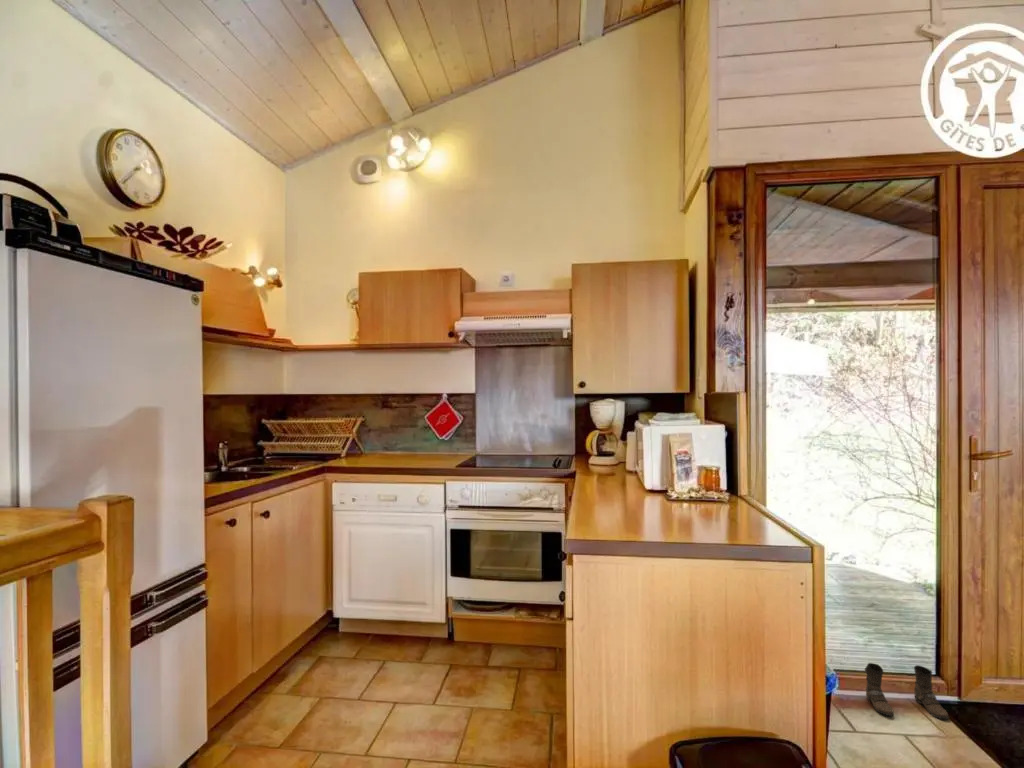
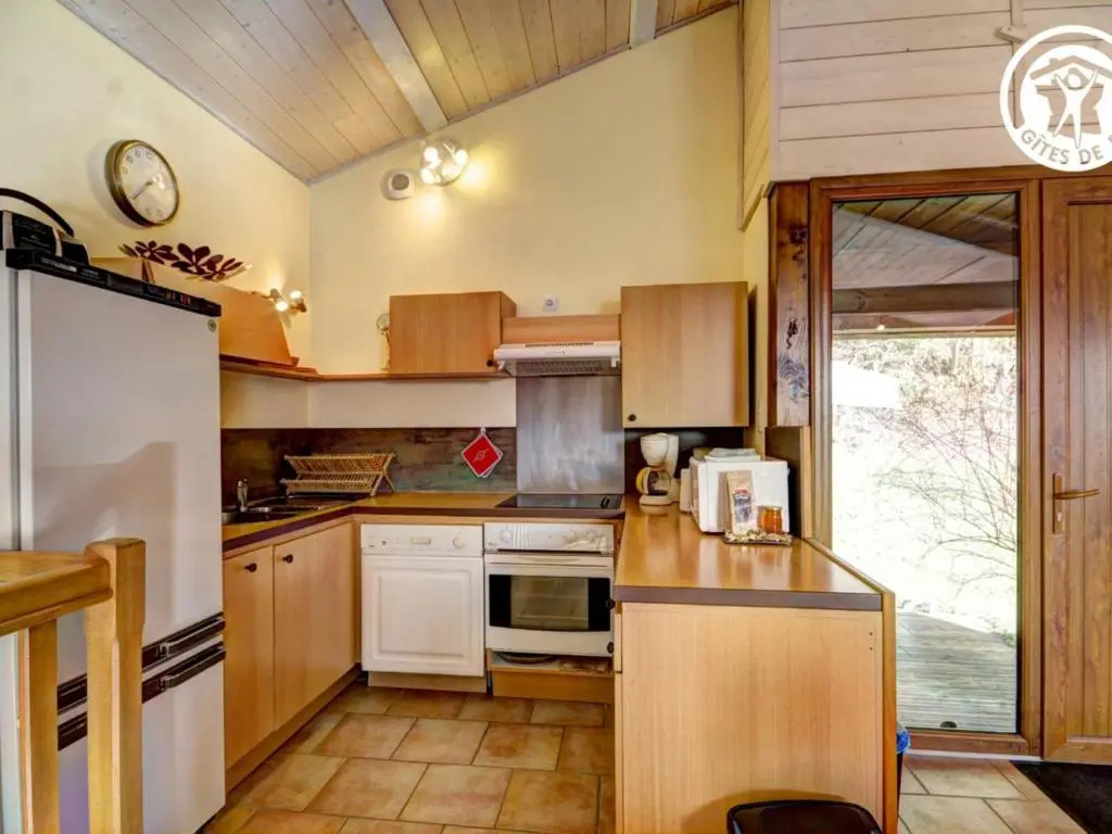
- boots (914, 691)
